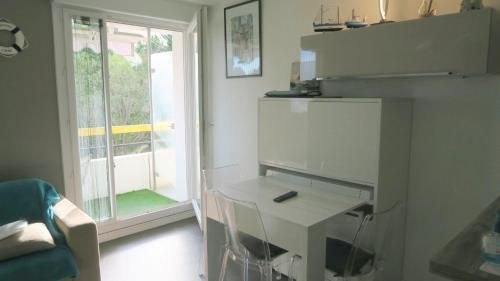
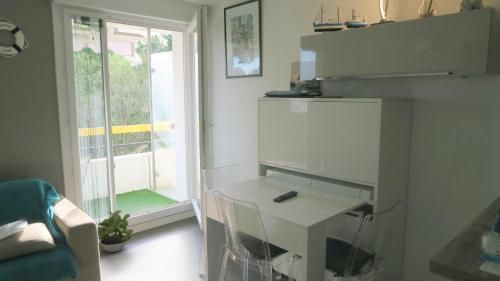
+ potted plant (113, 230)
